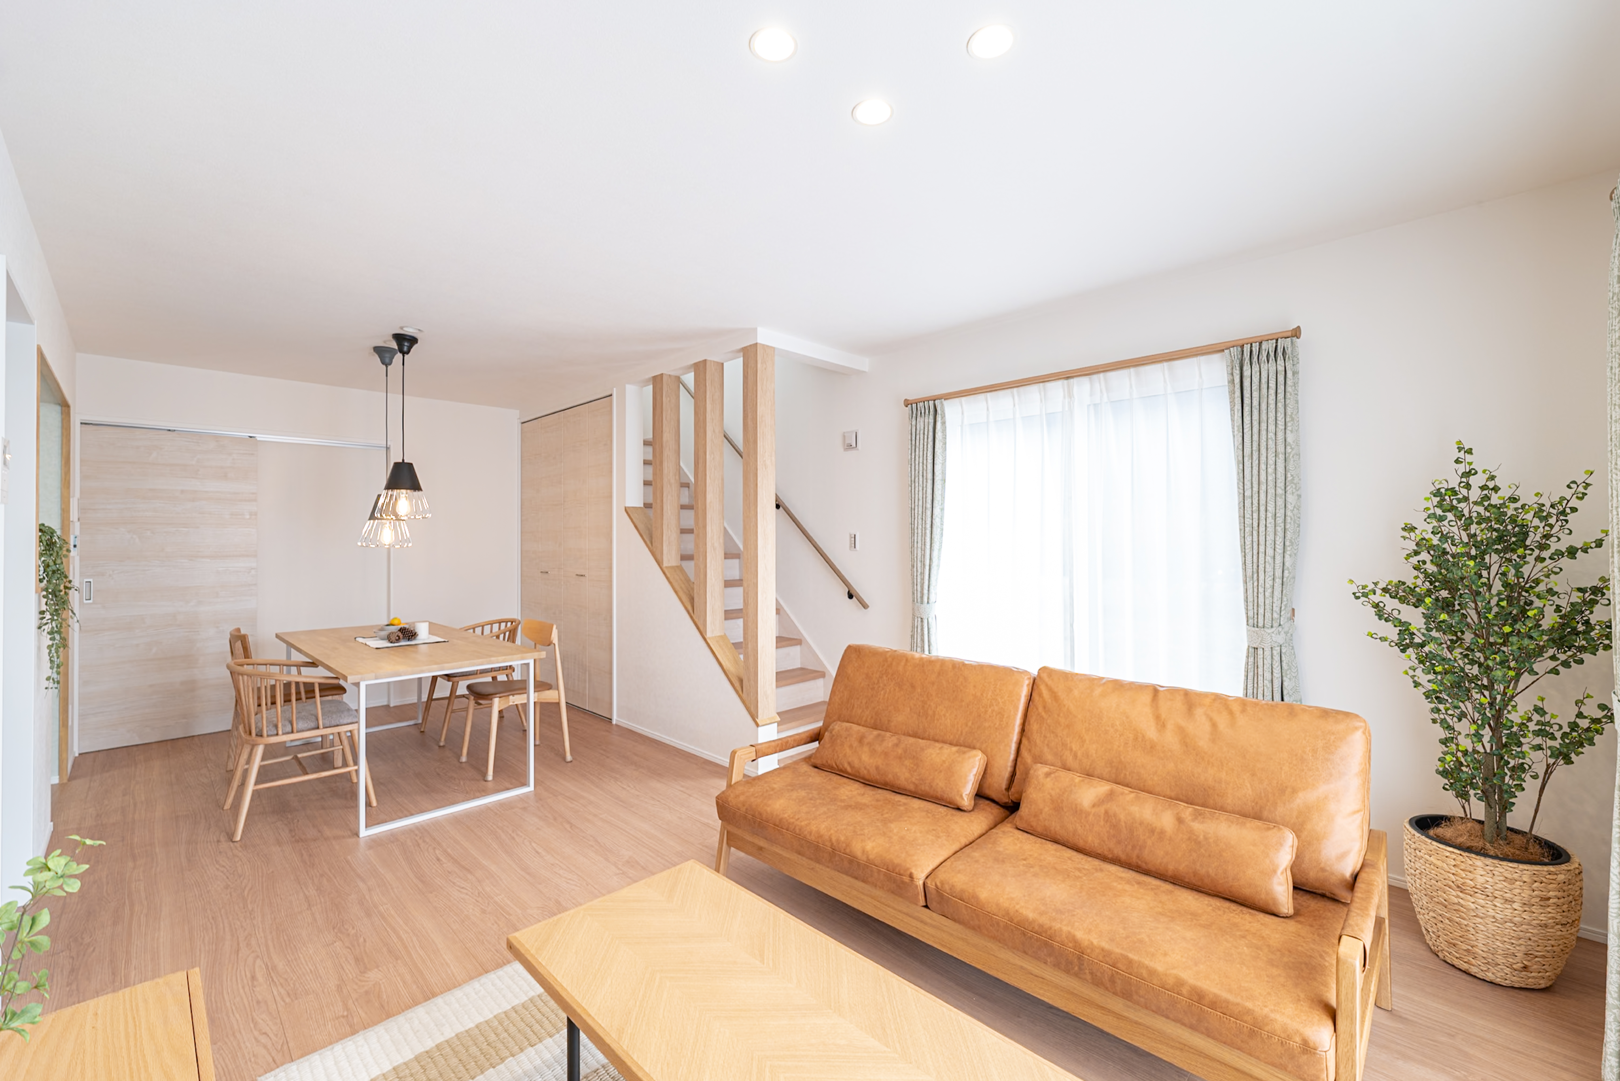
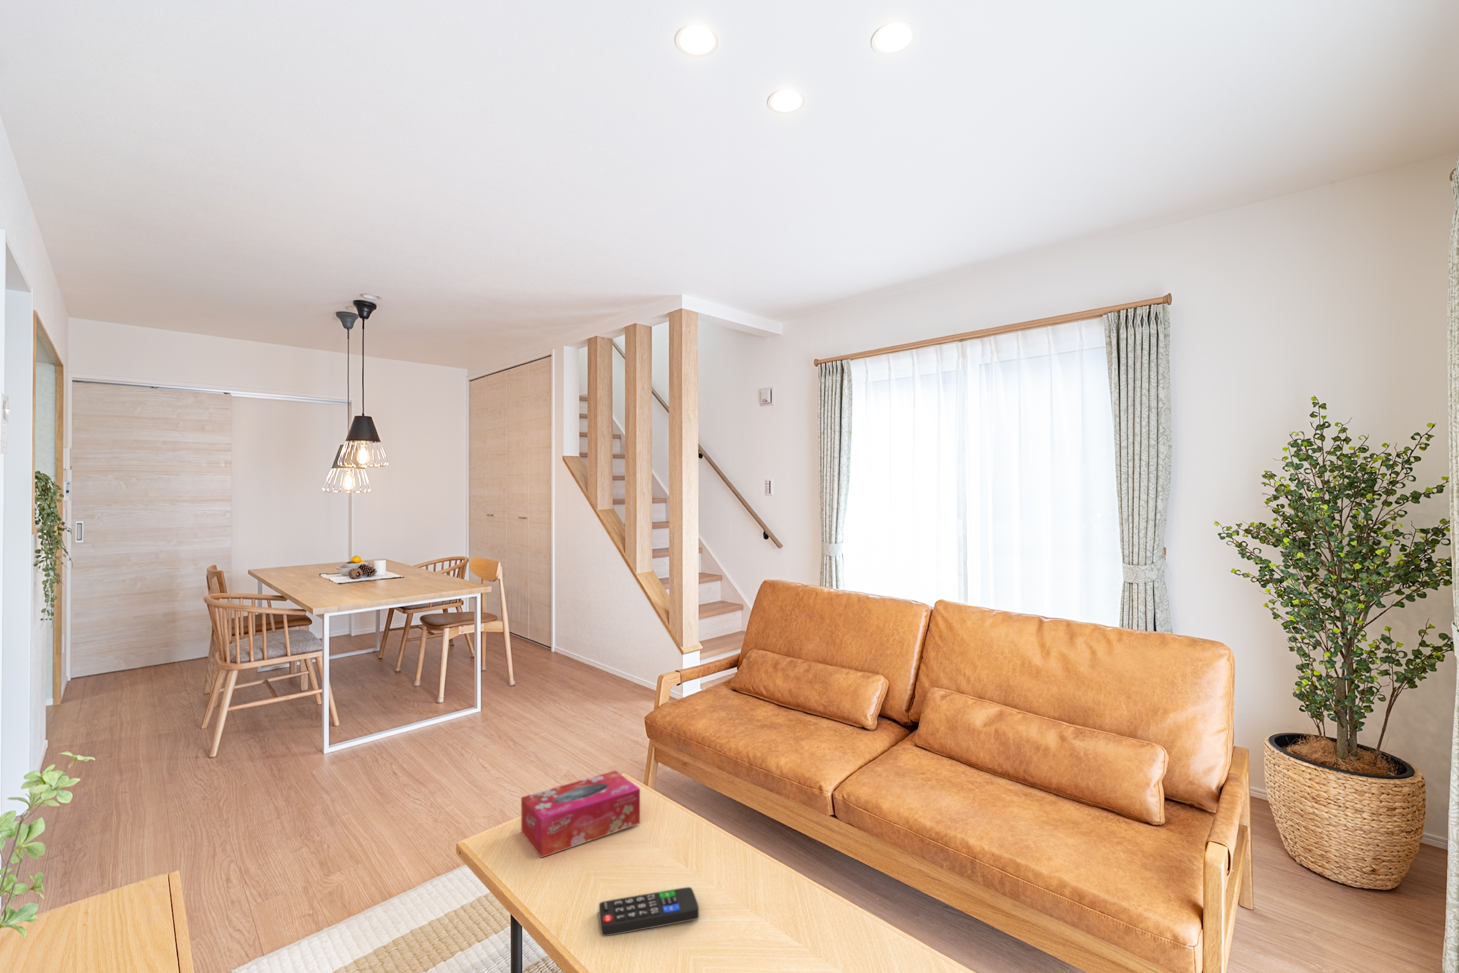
+ remote control (649, 909)
+ tissue box (581, 810)
